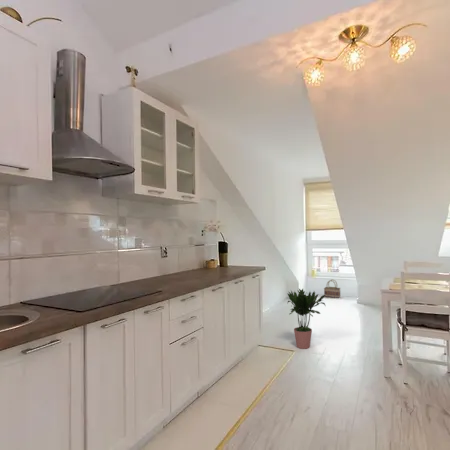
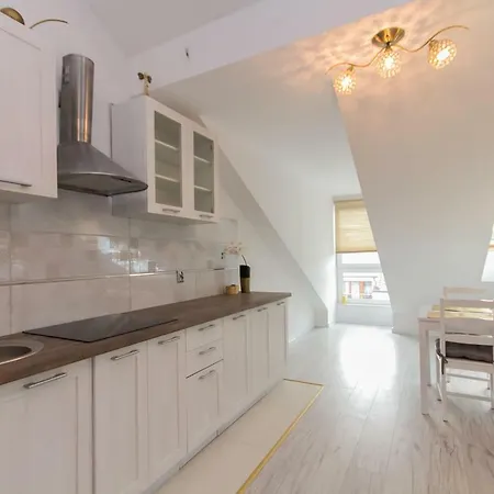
- basket (332, 288)
- potted plant (302, 315)
